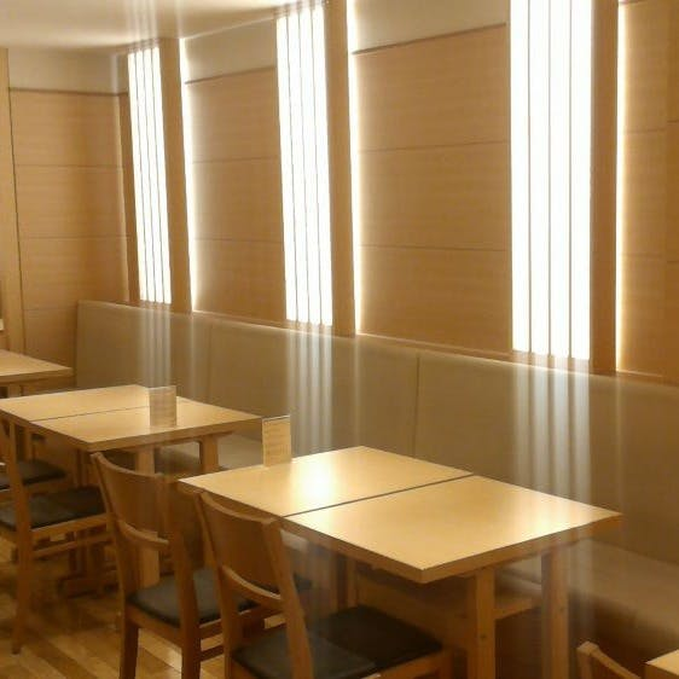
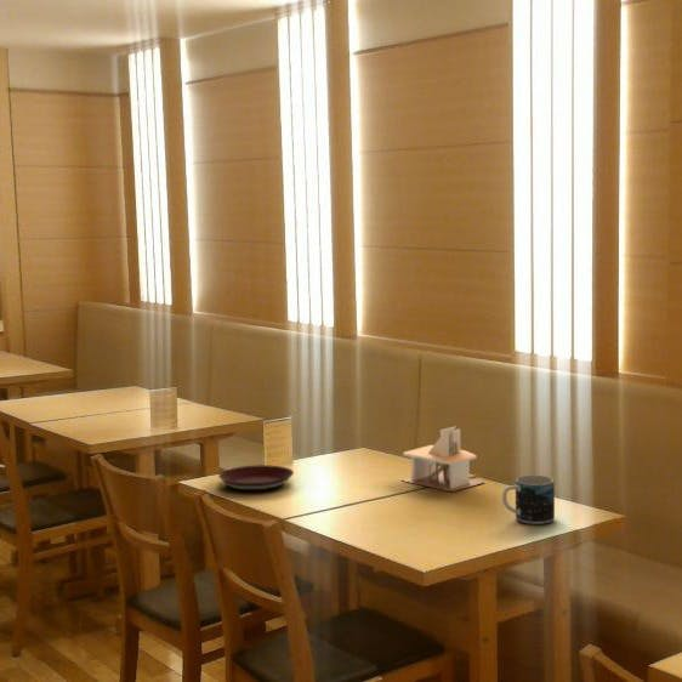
+ napkin holder (442, 453)
+ mug (527, 500)
+ plate (256, 478)
